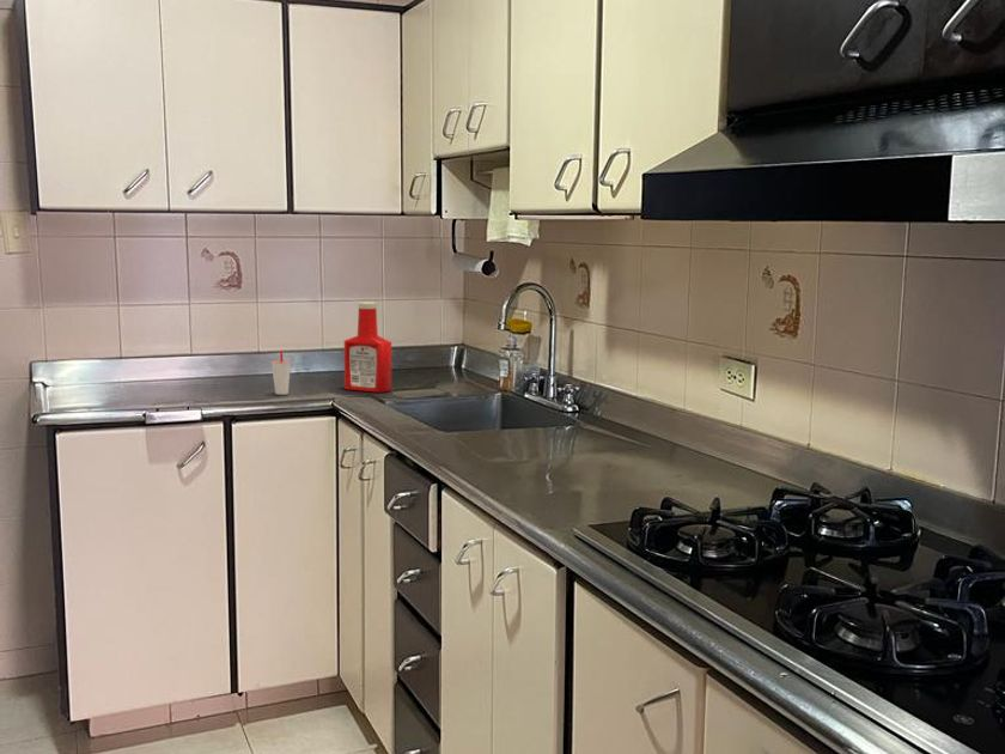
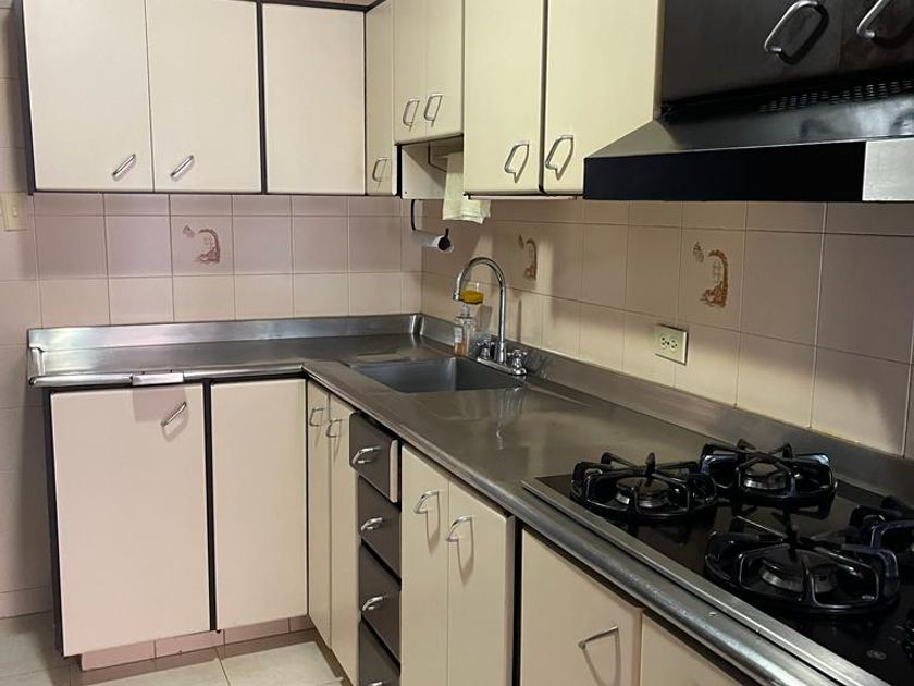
- soap bottle (367, 346)
- cup (281, 372)
